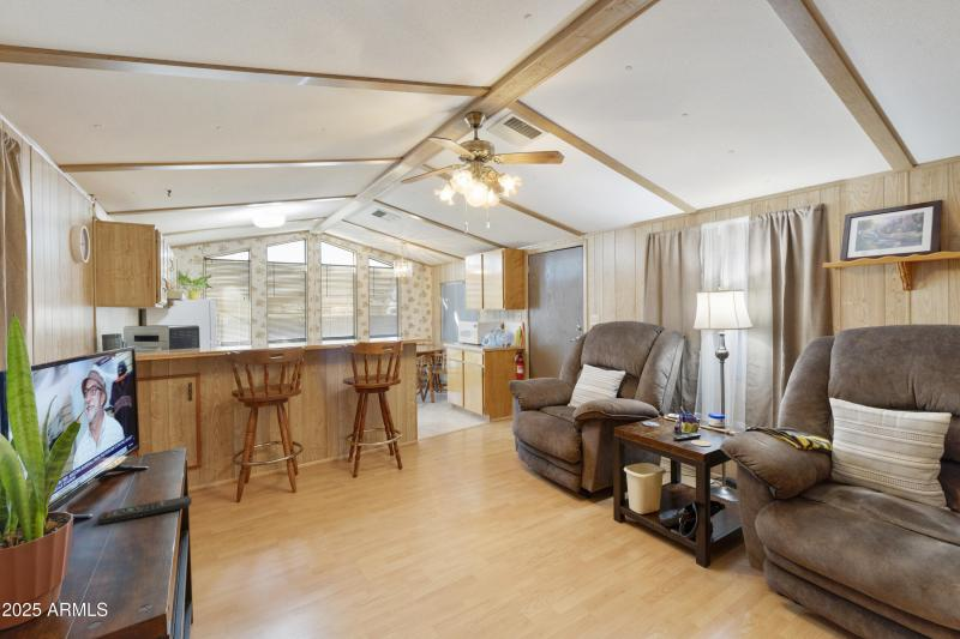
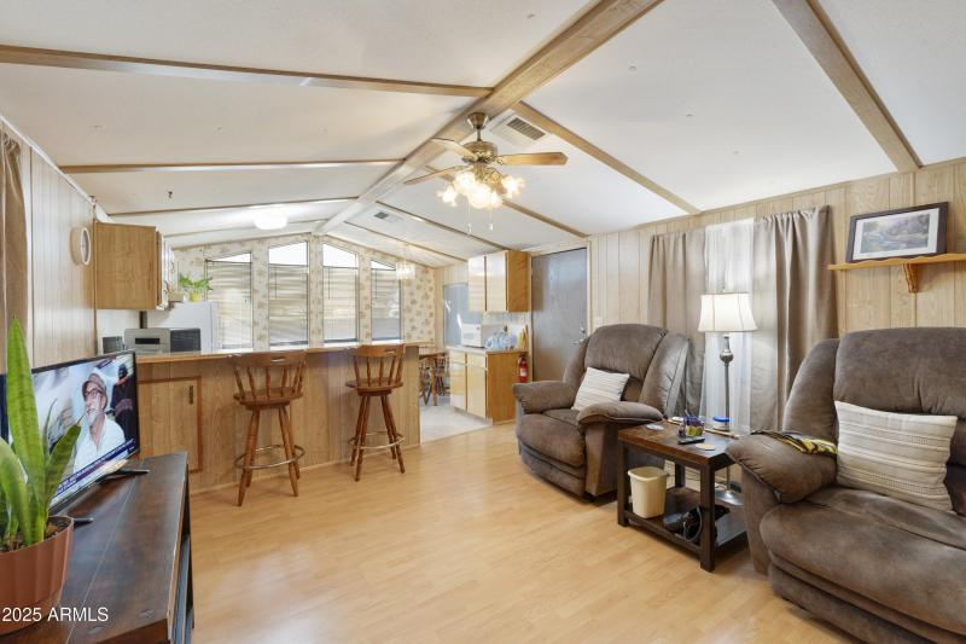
- remote control (146, 508)
